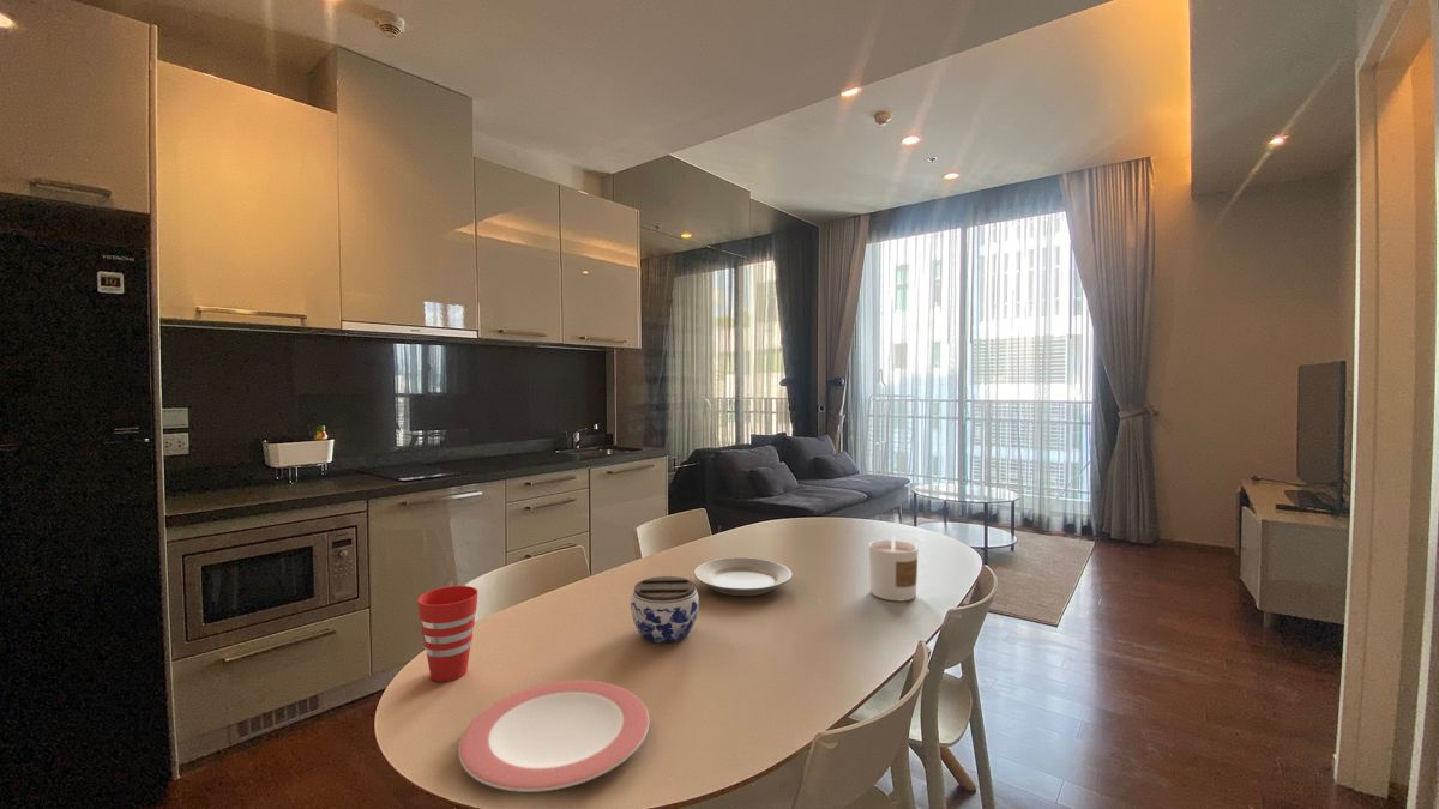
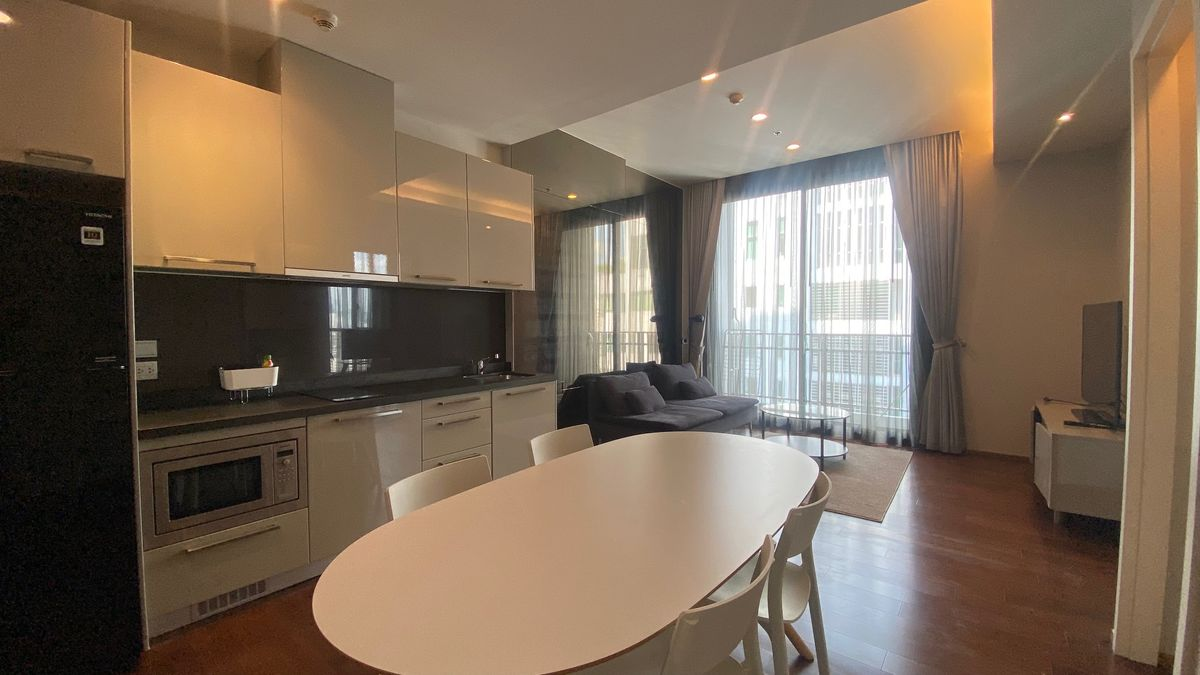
- jar (664, 609)
- cup (448, 634)
- candle (892, 565)
- plate (558, 731)
- plate (742, 578)
